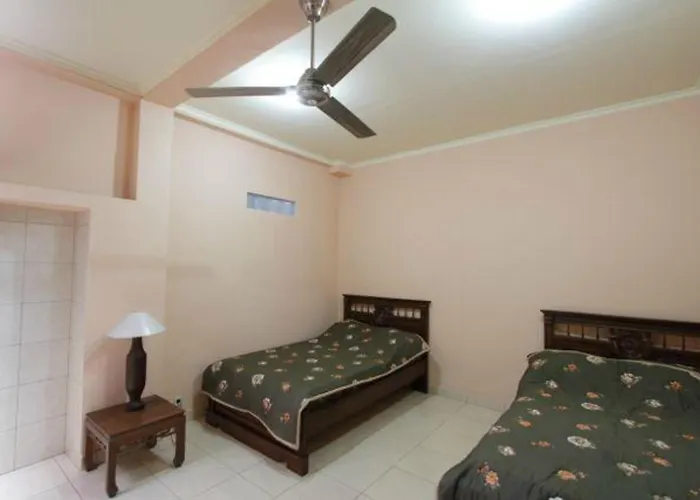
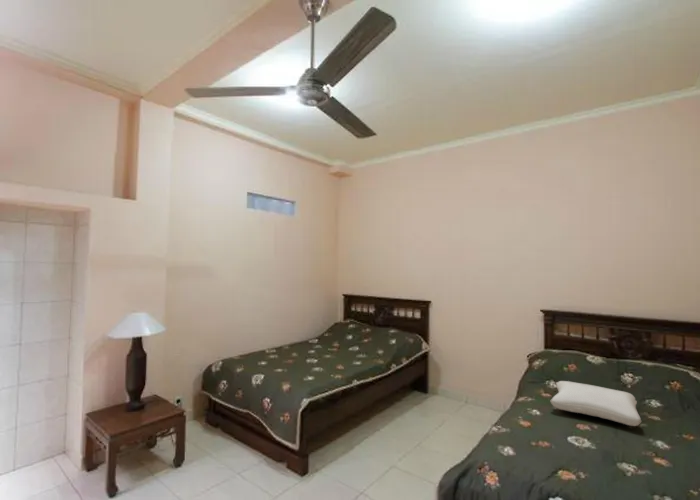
+ pillow (593, 400)
